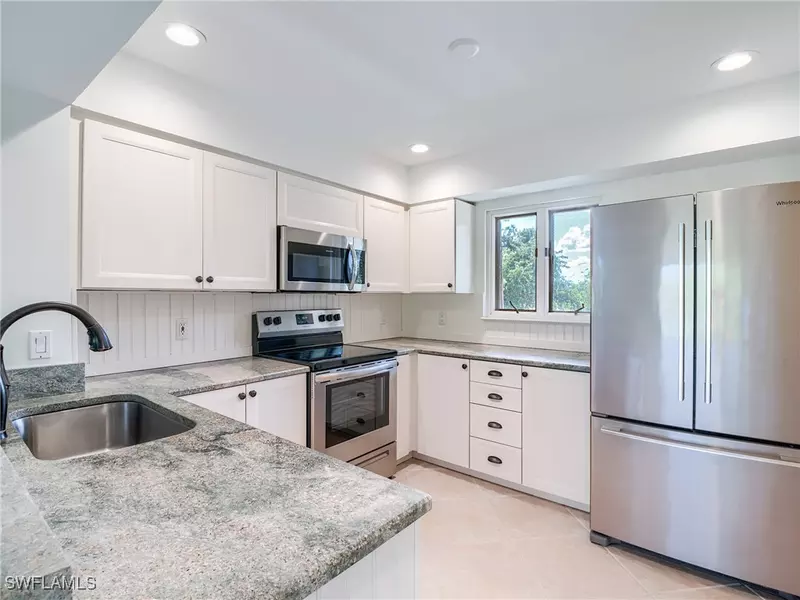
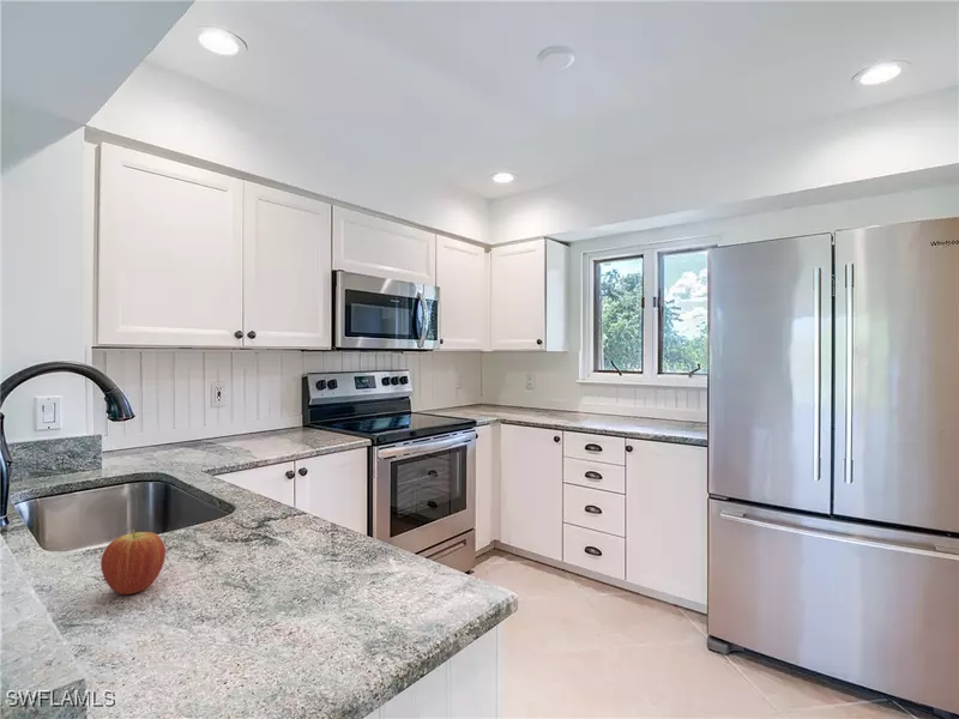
+ fruit (133, 558)
